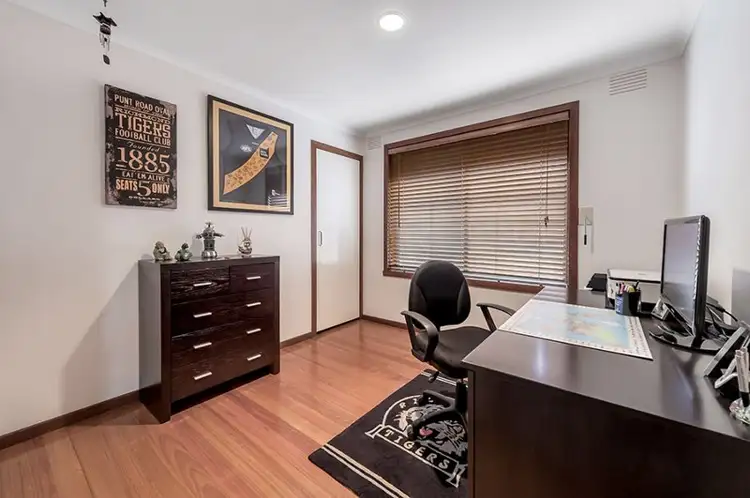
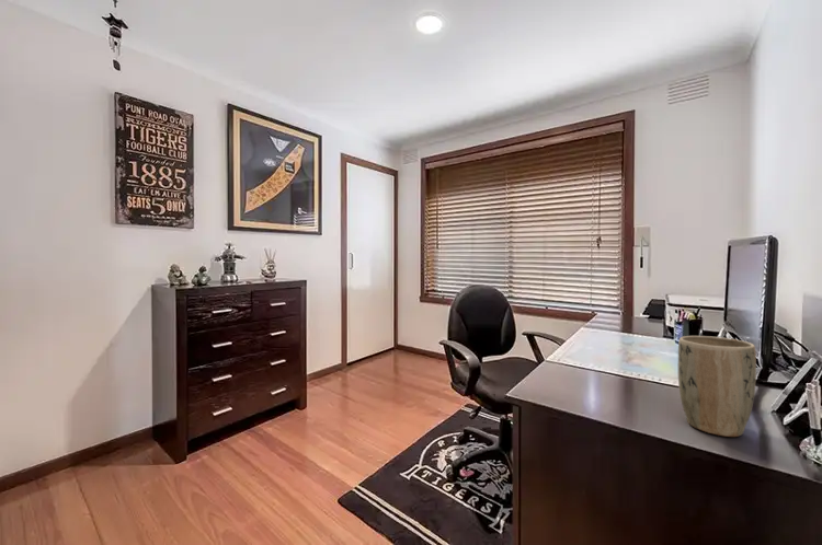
+ plant pot (715, 383)
